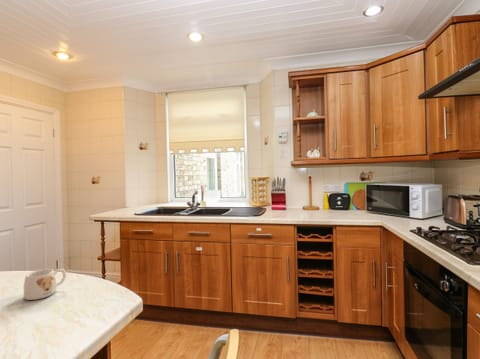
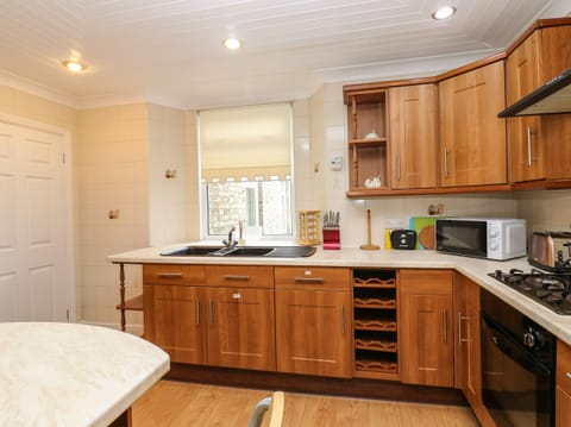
- mug (46, 282)
